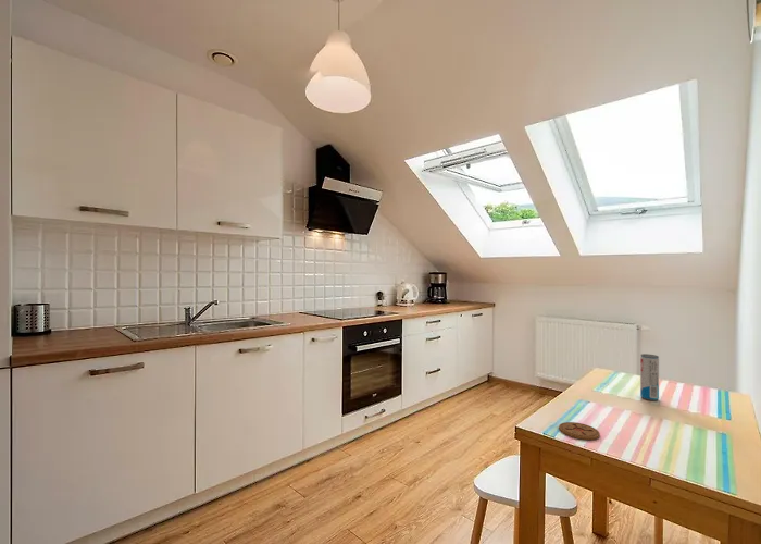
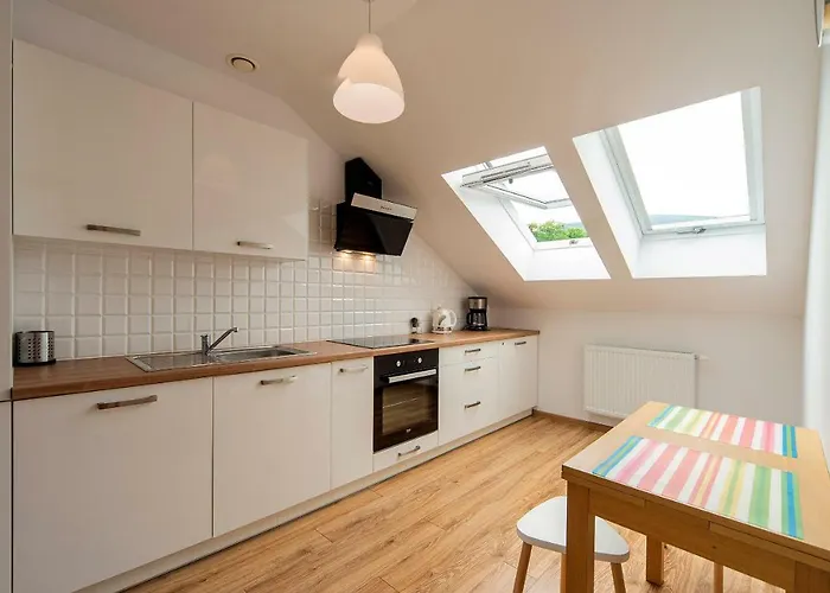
- coaster (578, 430)
- beverage can (649, 376)
